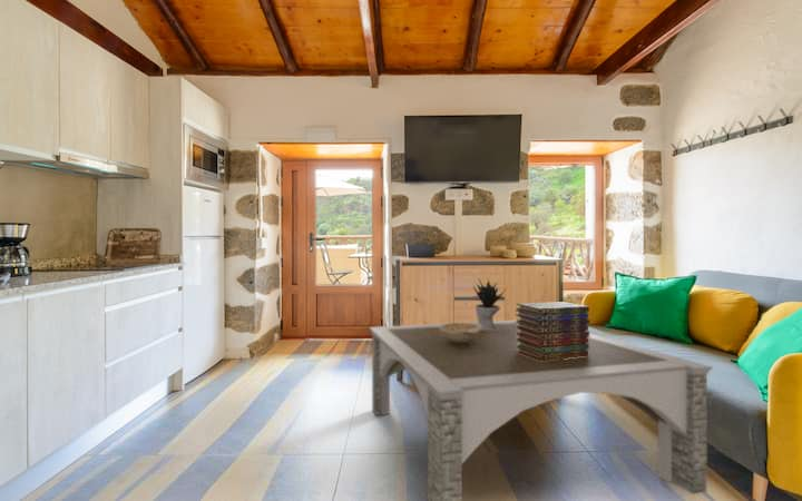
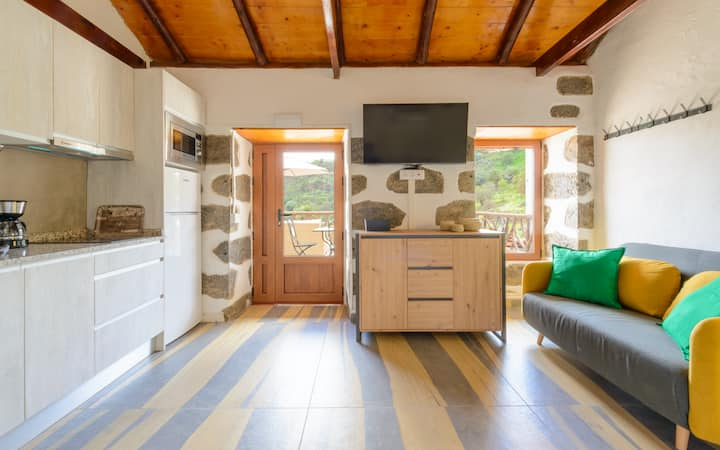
- potted plant (488, 302)
- coffee table (506, 393)
- decorative bowl (459, 333)
- book stack (551, 328)
